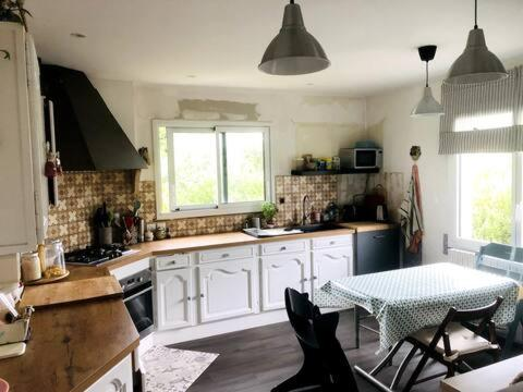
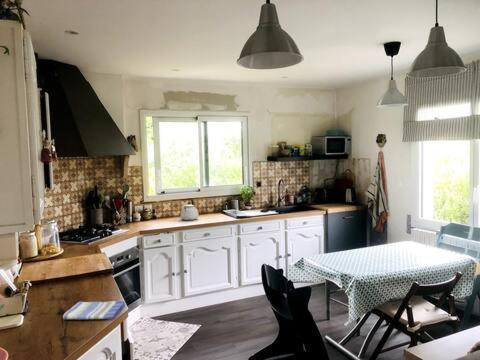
+ kettle (189, 209)
+ dish towel (95, 309)
